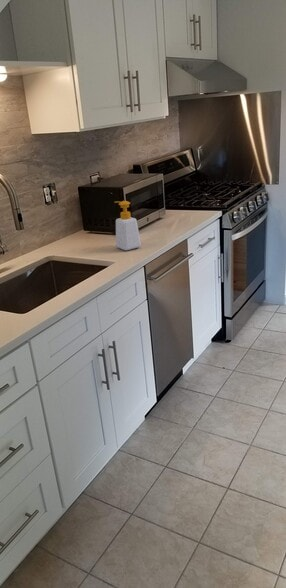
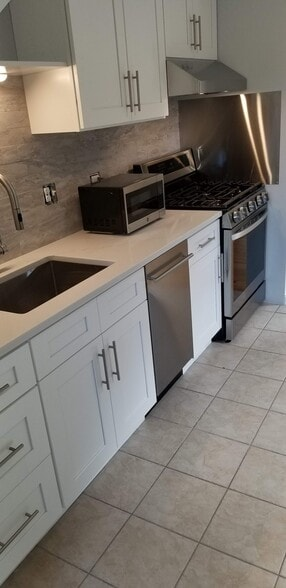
- soap bottle (124, 224)
